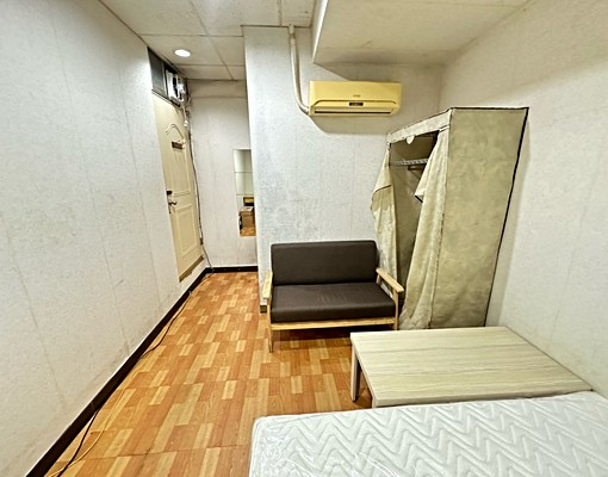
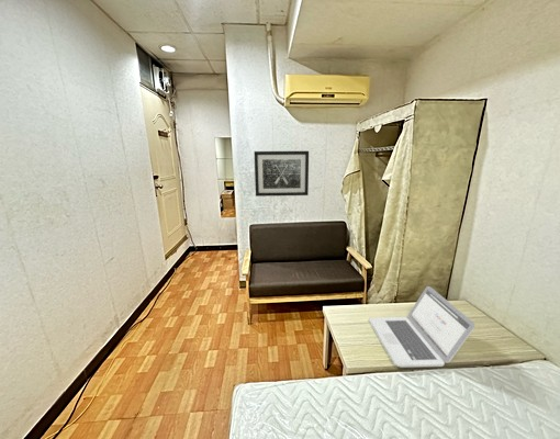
+ laptop (414, 322)
+ wall art (281, 173)
